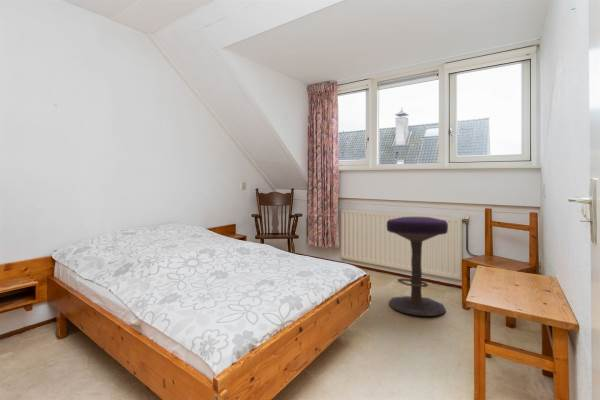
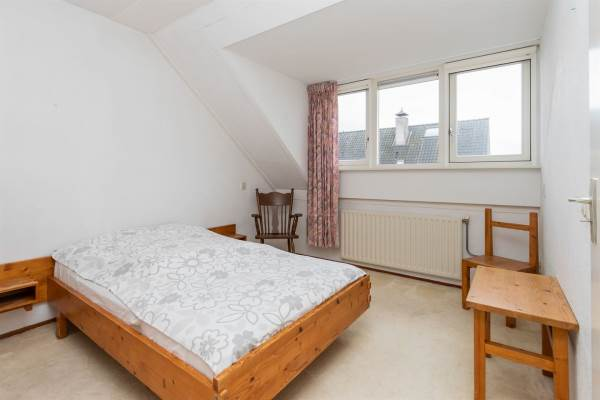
- stool (416, 261)
